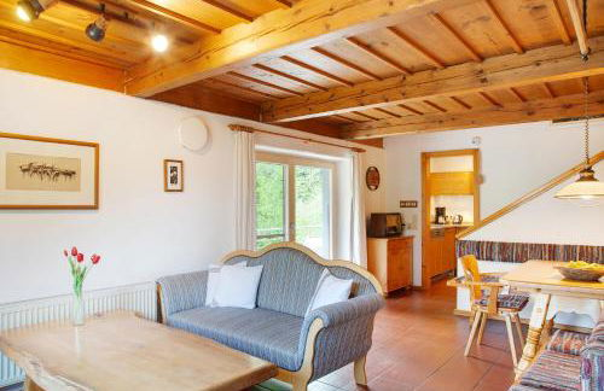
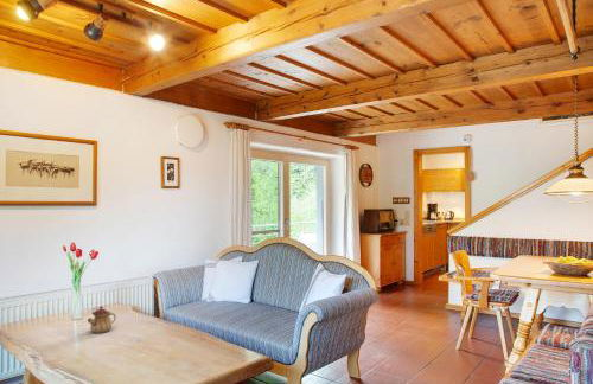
+ teapot (102, 318)
